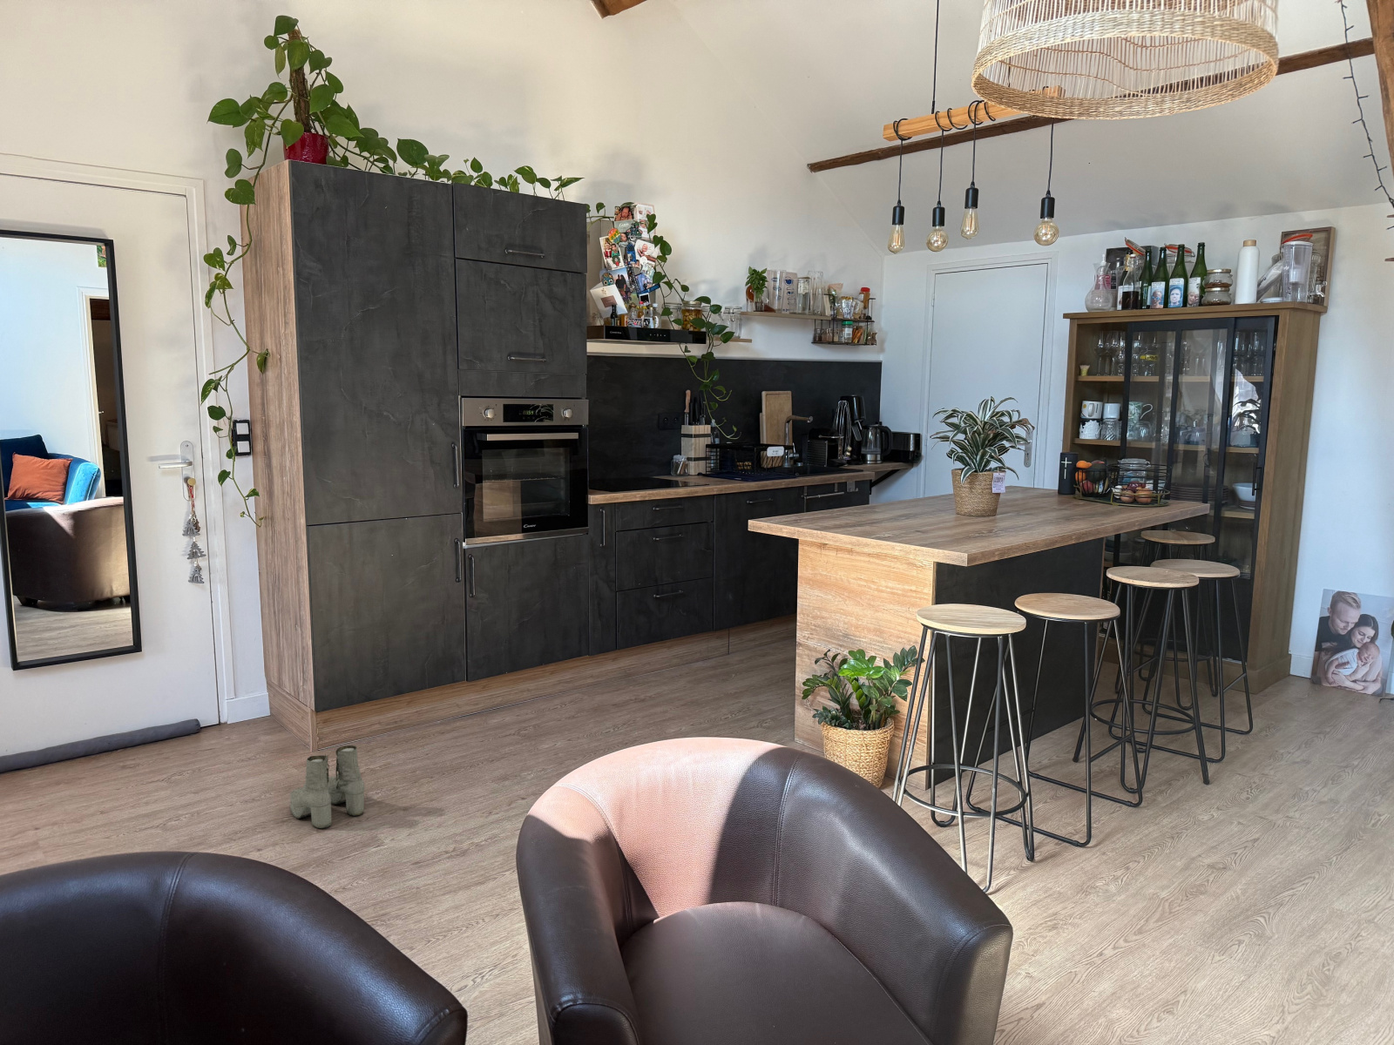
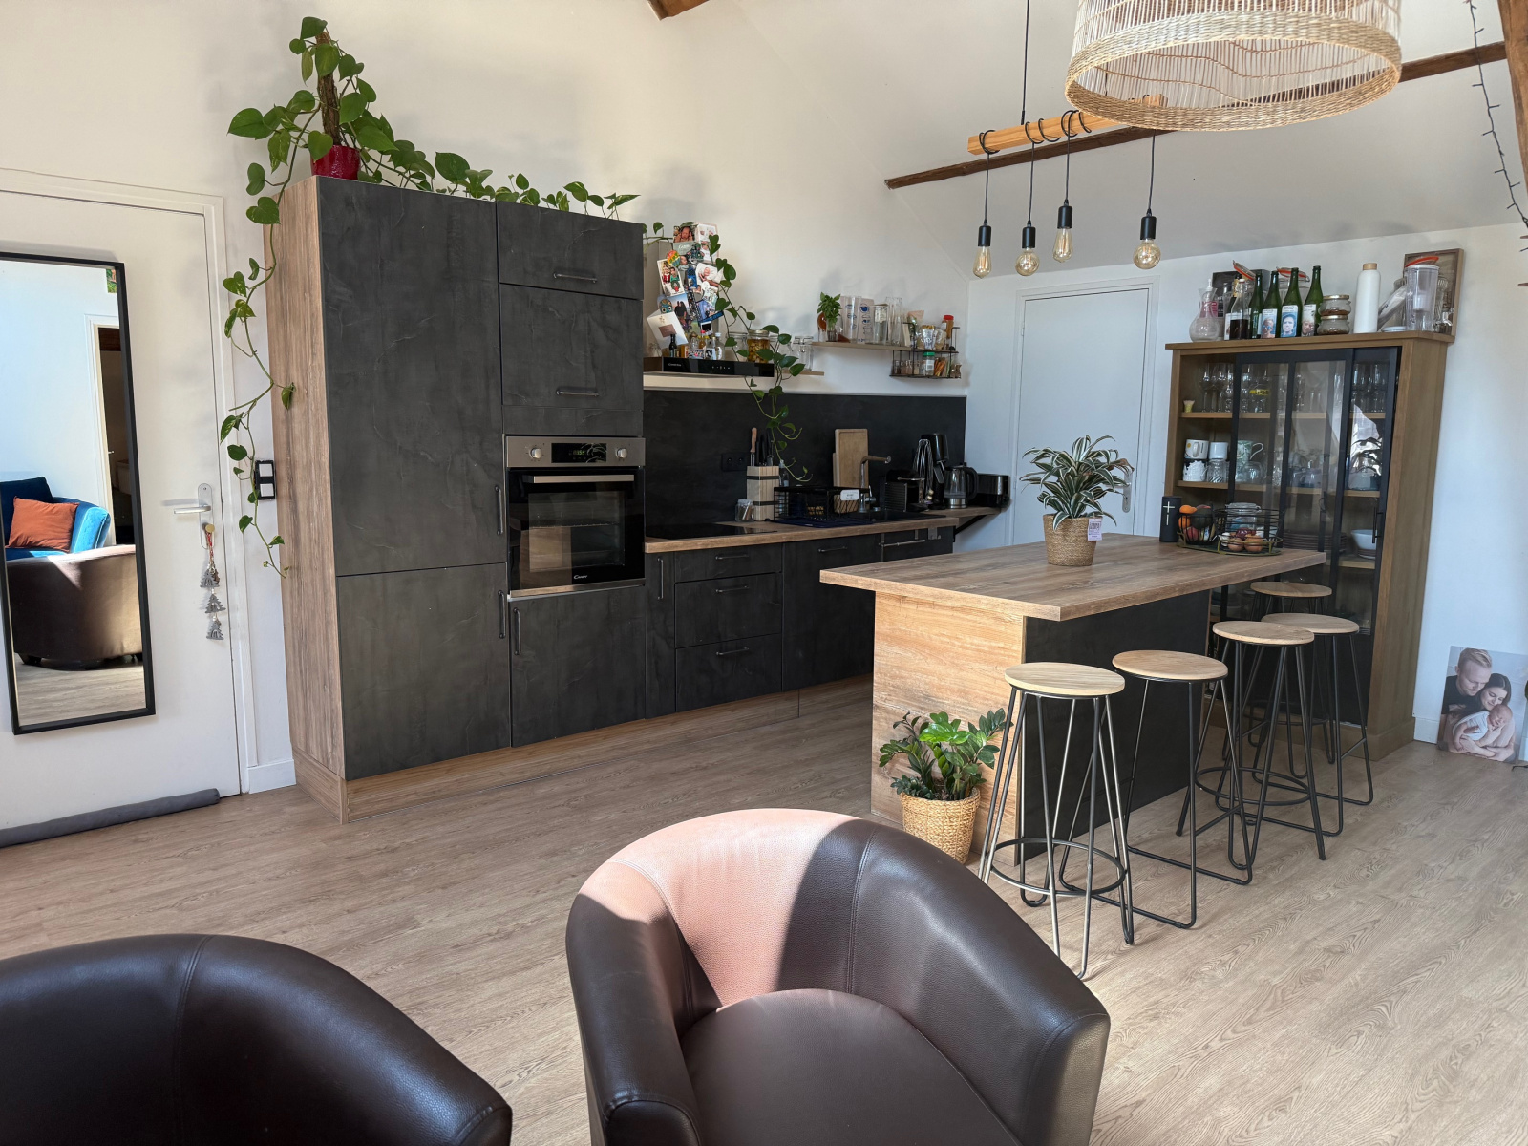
- boots (326, 779)
